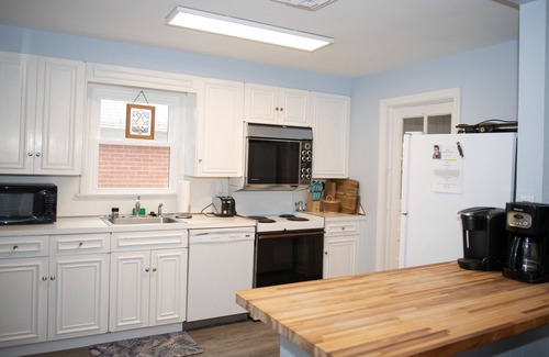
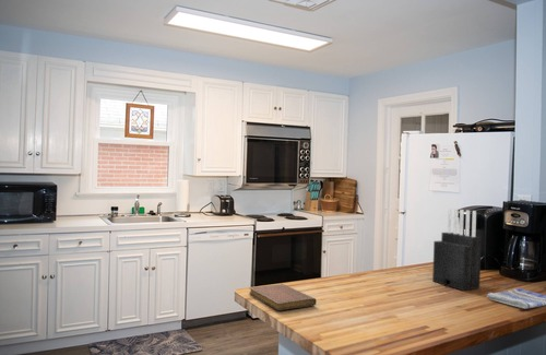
+ knife block (454, 247)
+ dish towel (522, 297)
+ notebook (281, 295)
